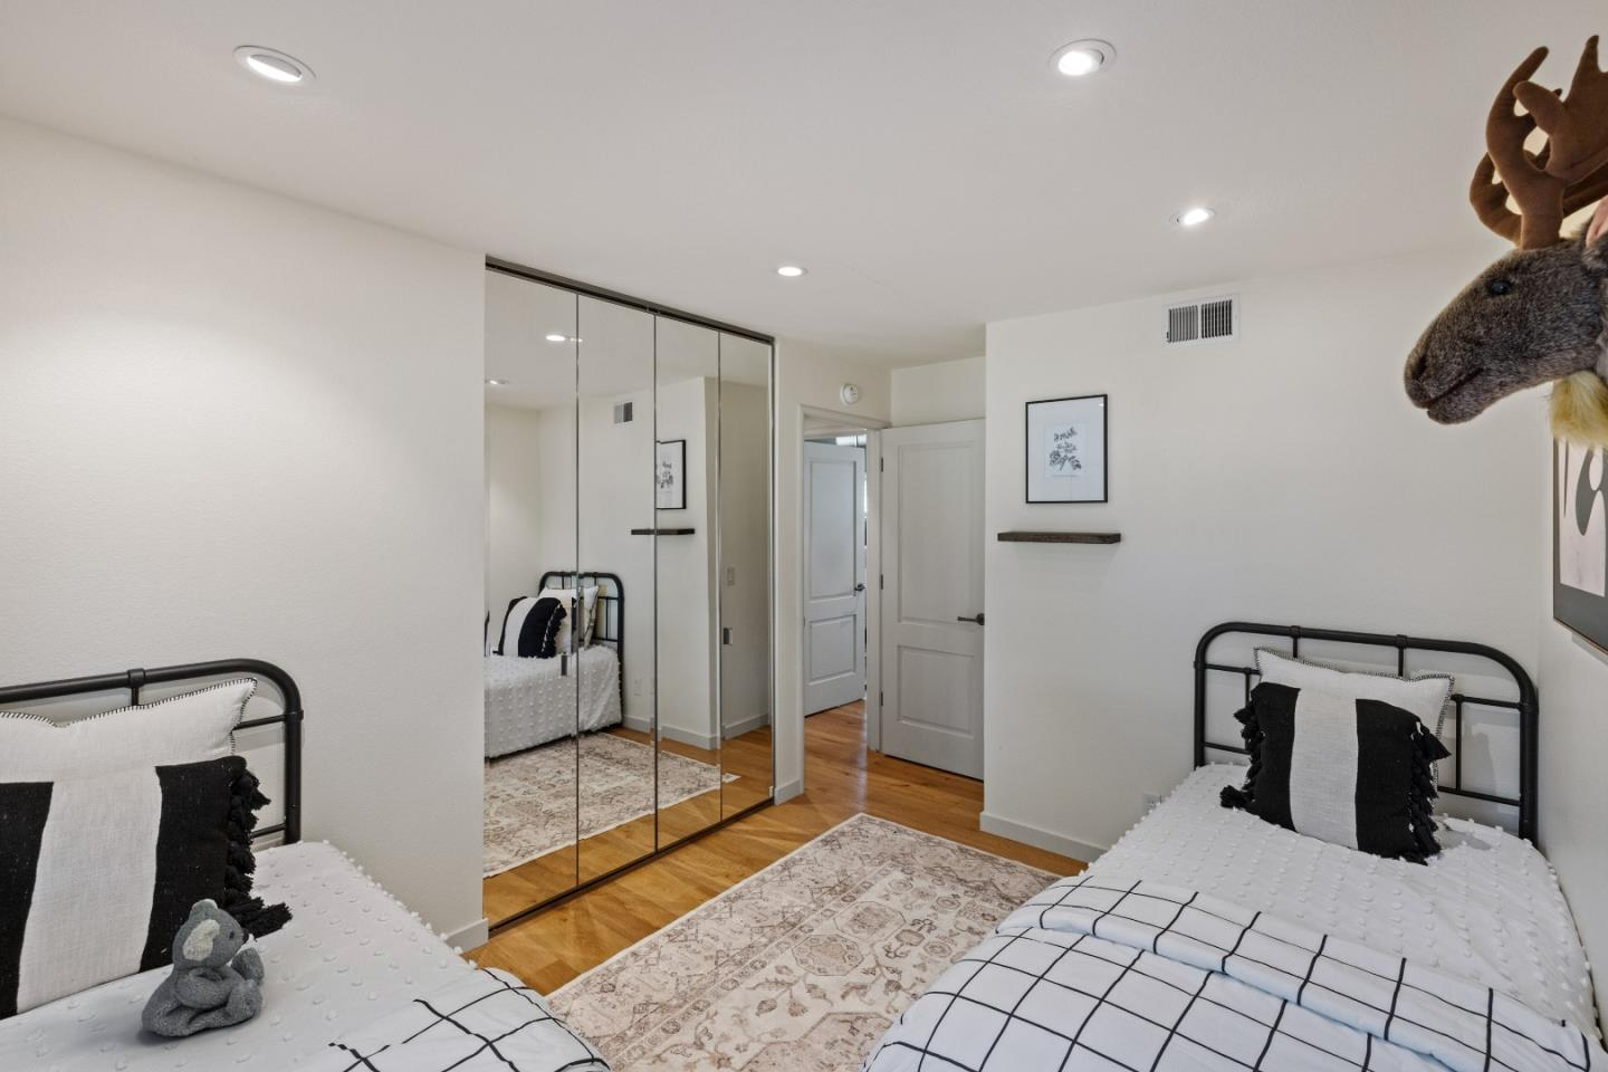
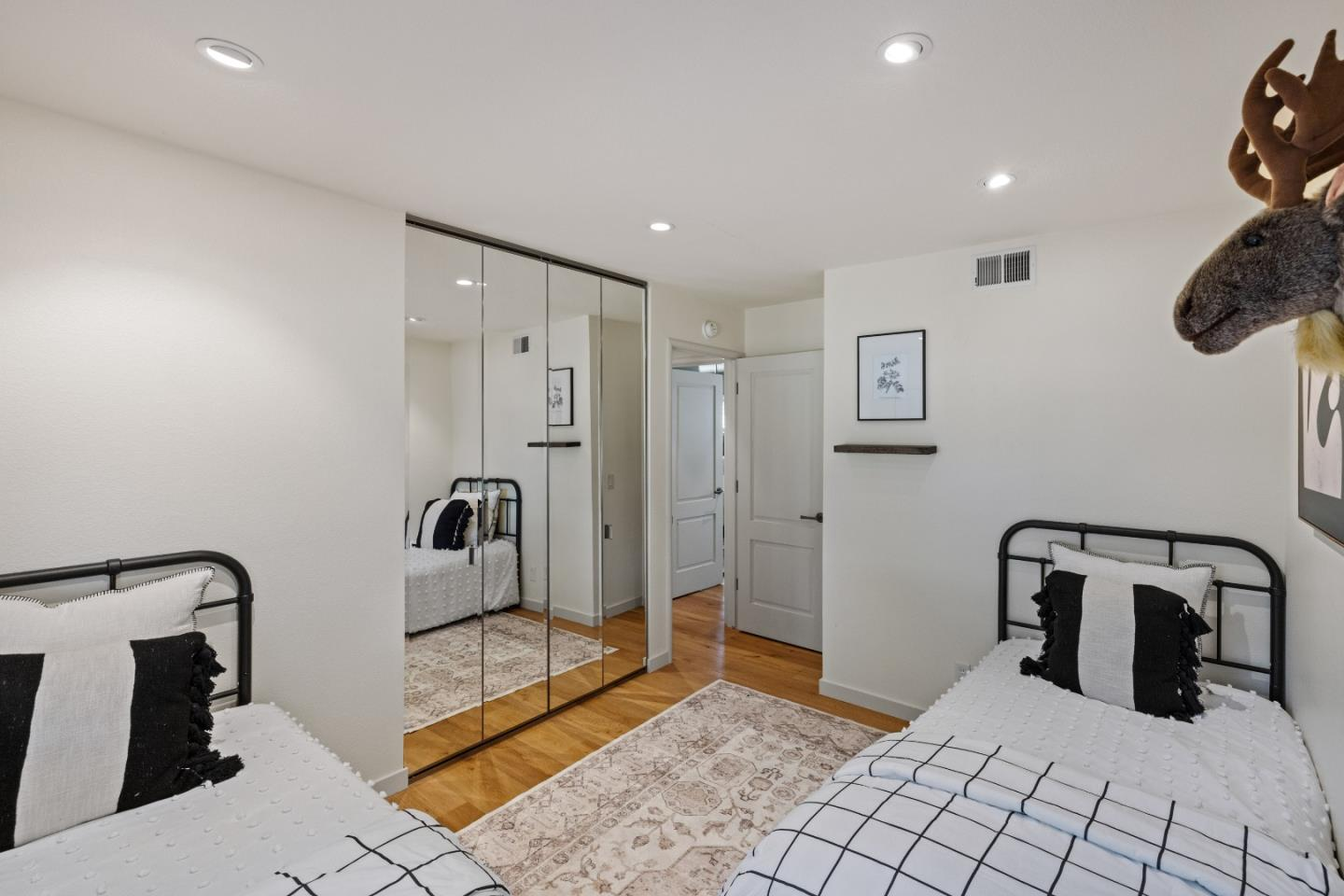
- koala plush (203, 961)
